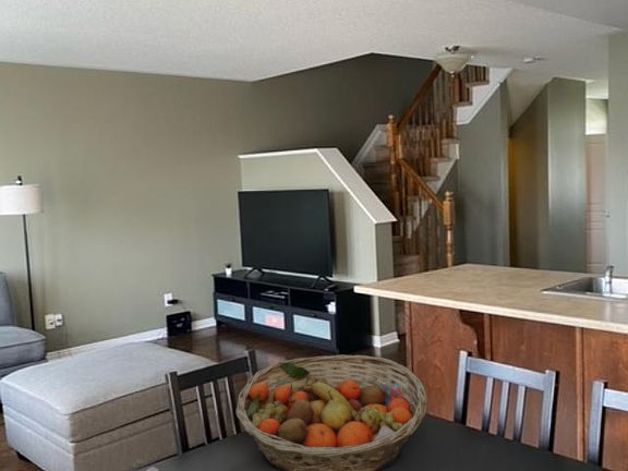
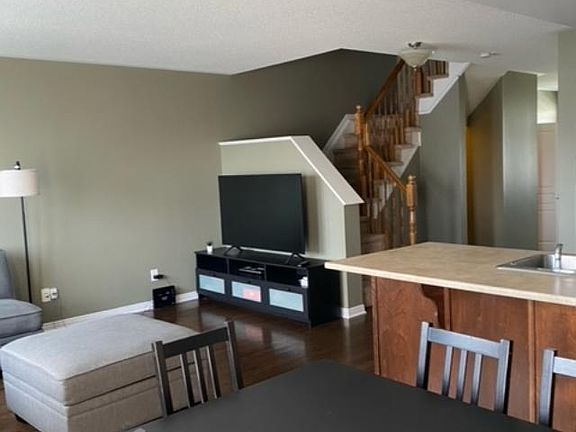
- fruit basket (330, 411)
